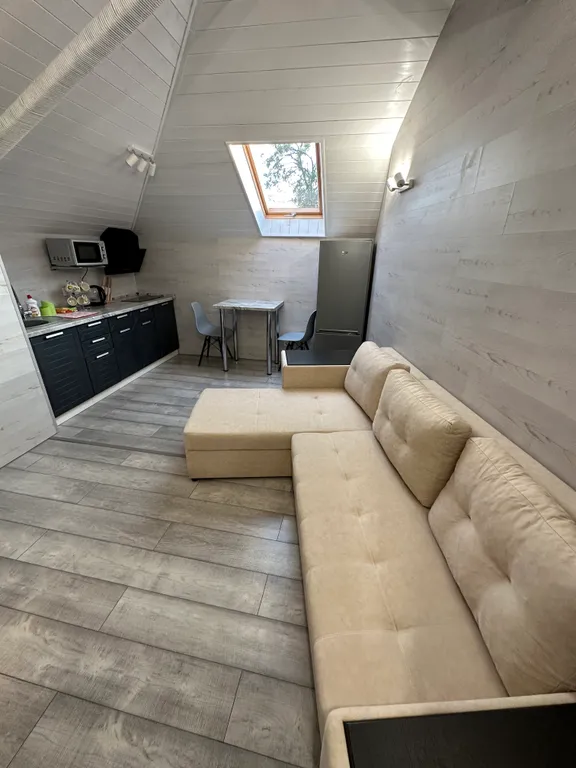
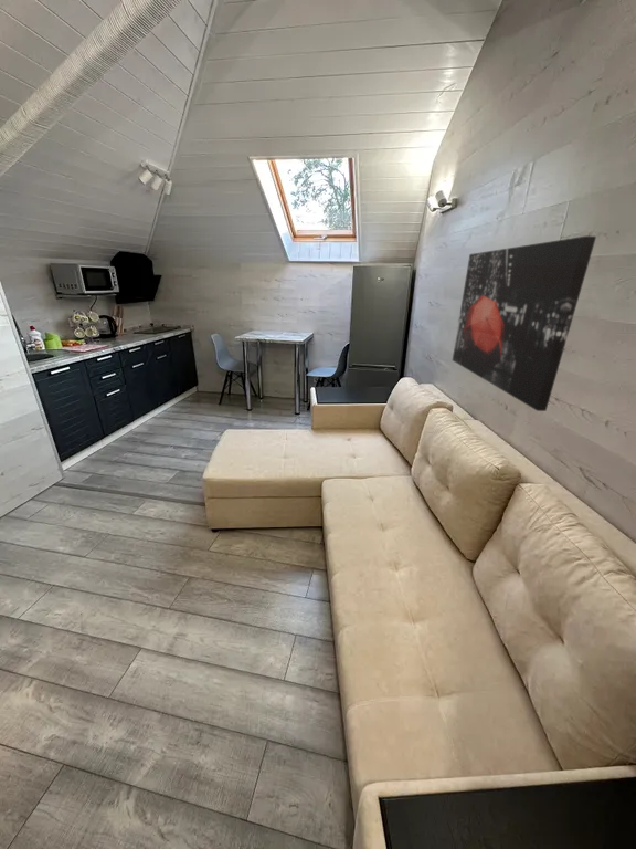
+ wall art (500, 318)
